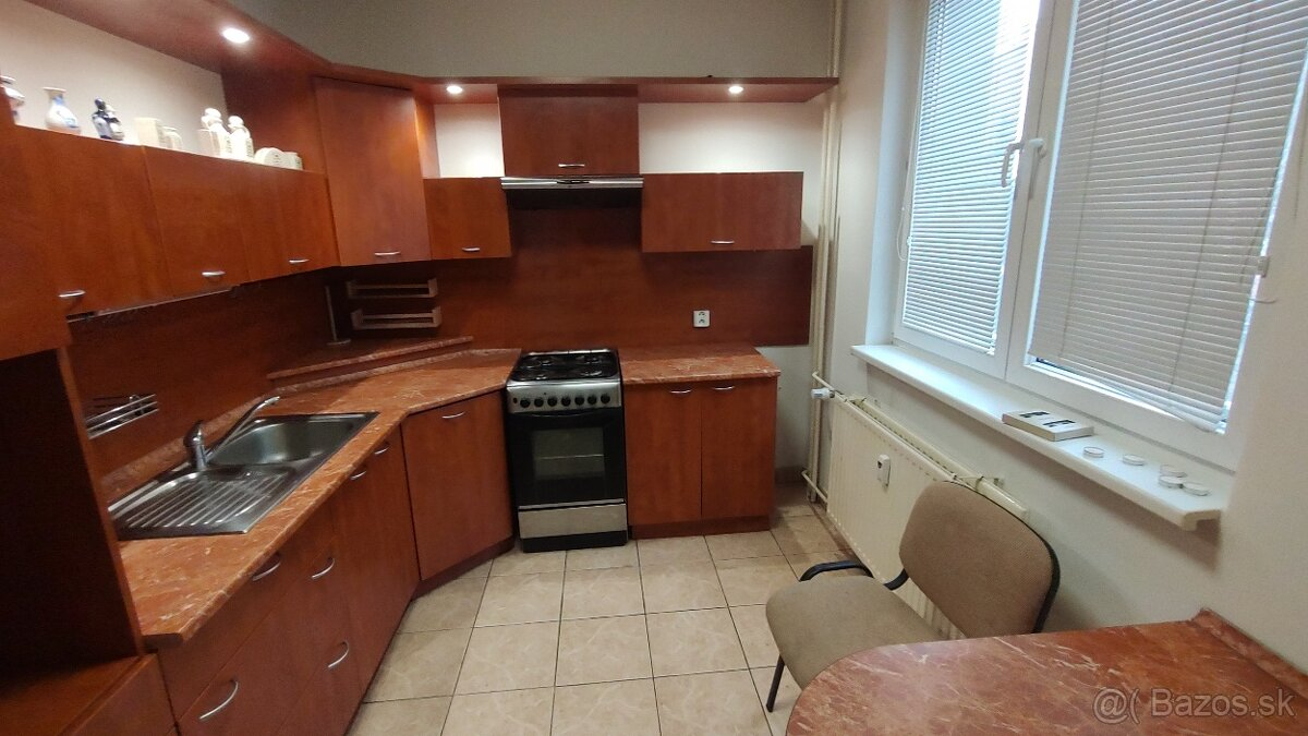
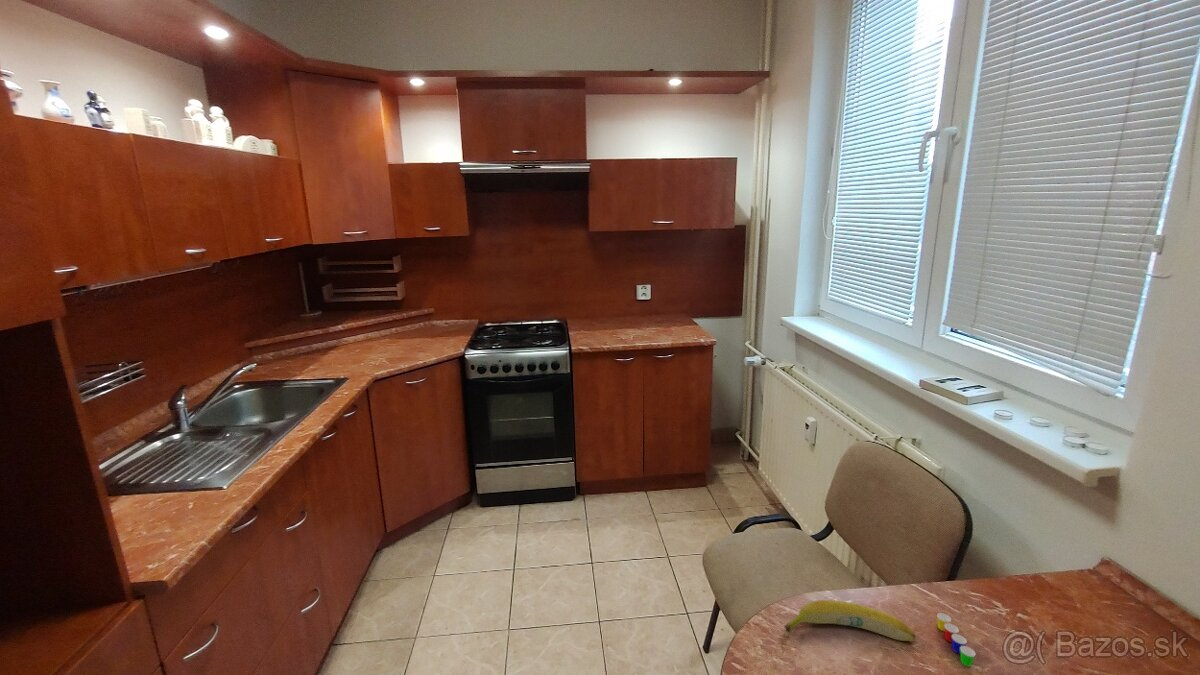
+ fruit (844, 618)
+ cup (954, 639)
